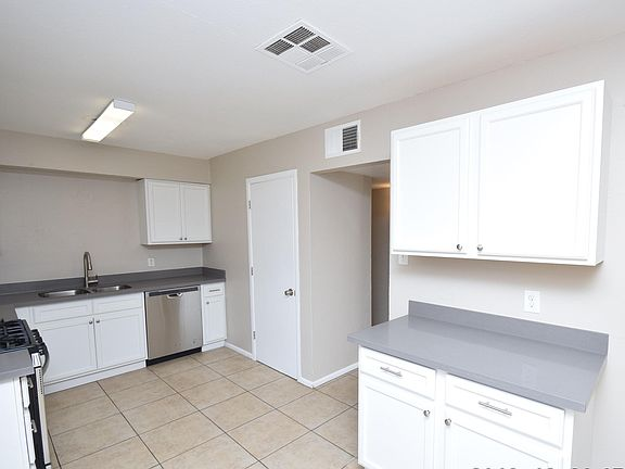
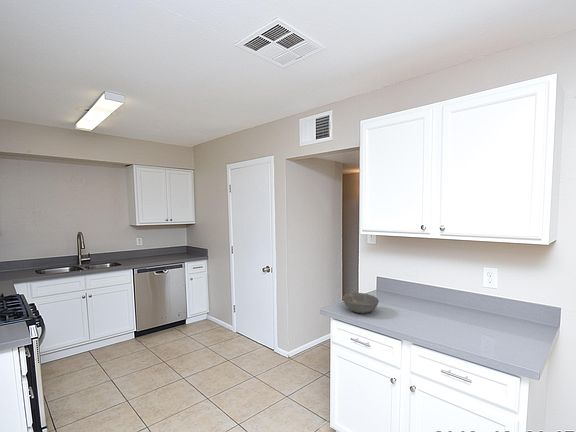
+ bowl (360, 304)
